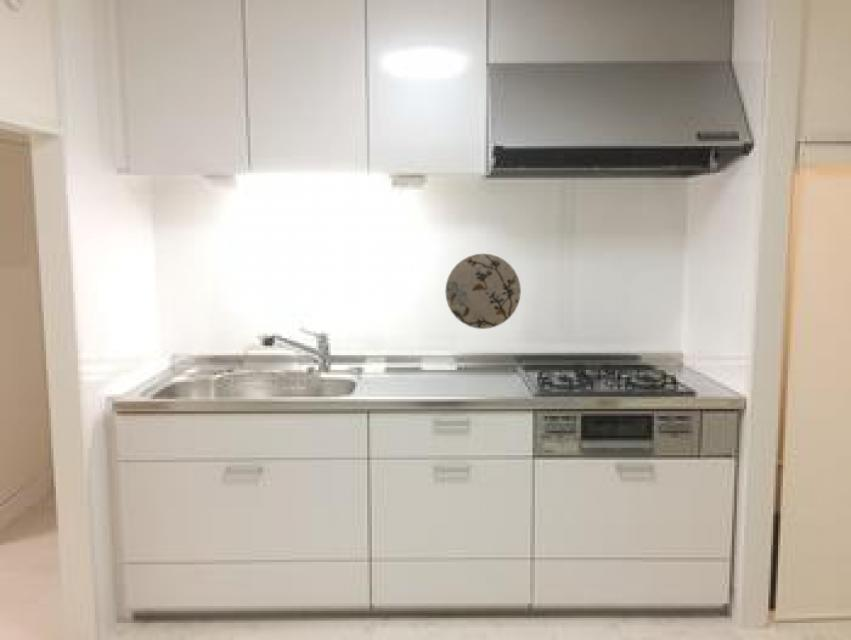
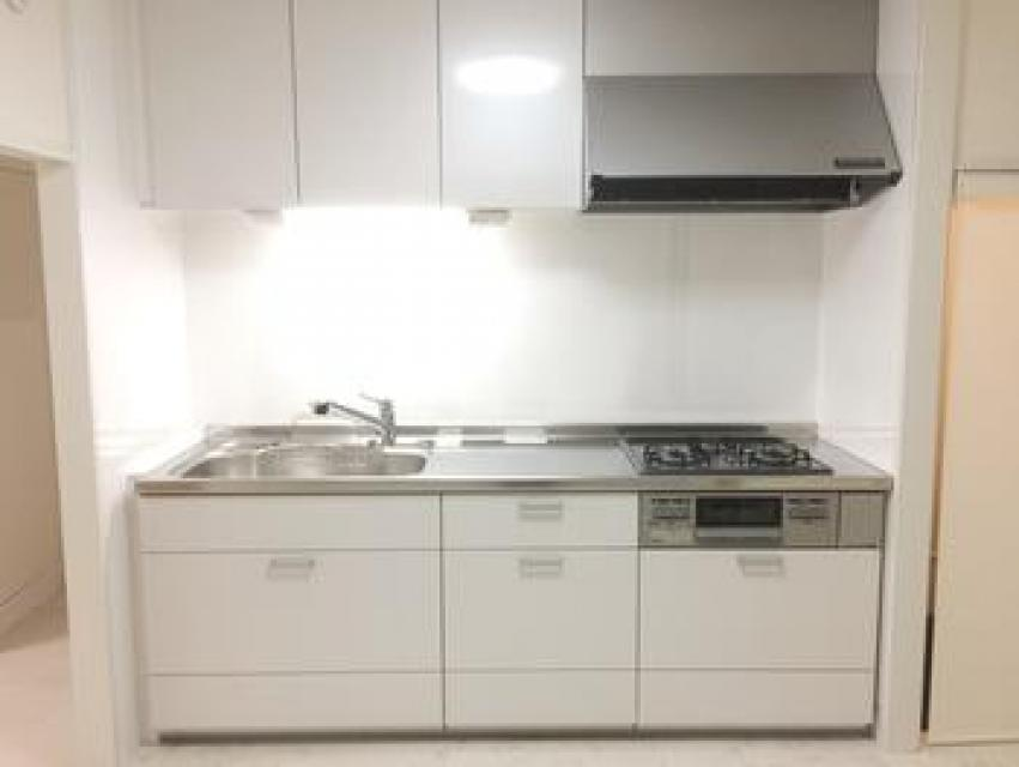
- decorative plate (482, 291)
